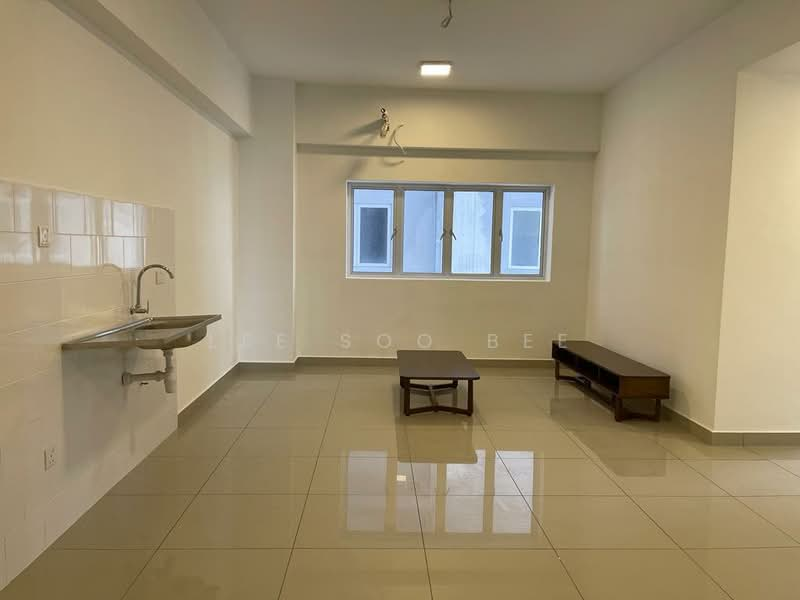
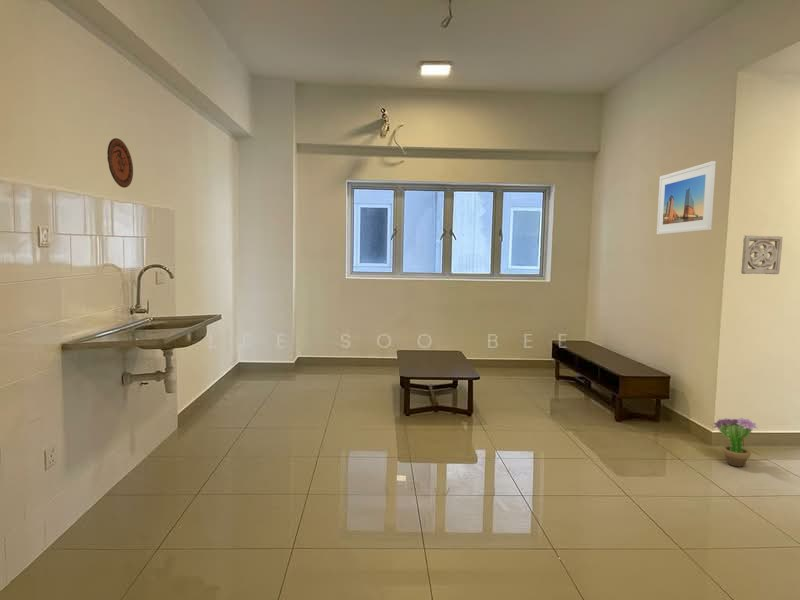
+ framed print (683, 201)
+ wall ornament (761, 255)
+ decorative plant (734, 438)
+ decorative plate (119, 163)
